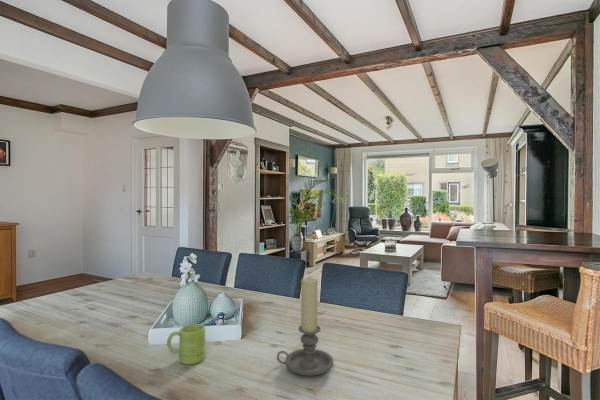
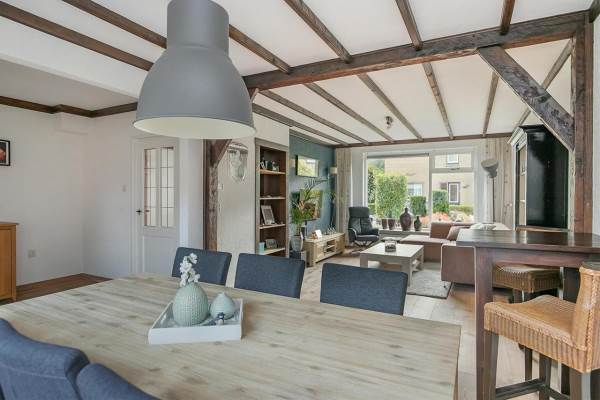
- candle holder (304, 322)
- mug (186, 344)
